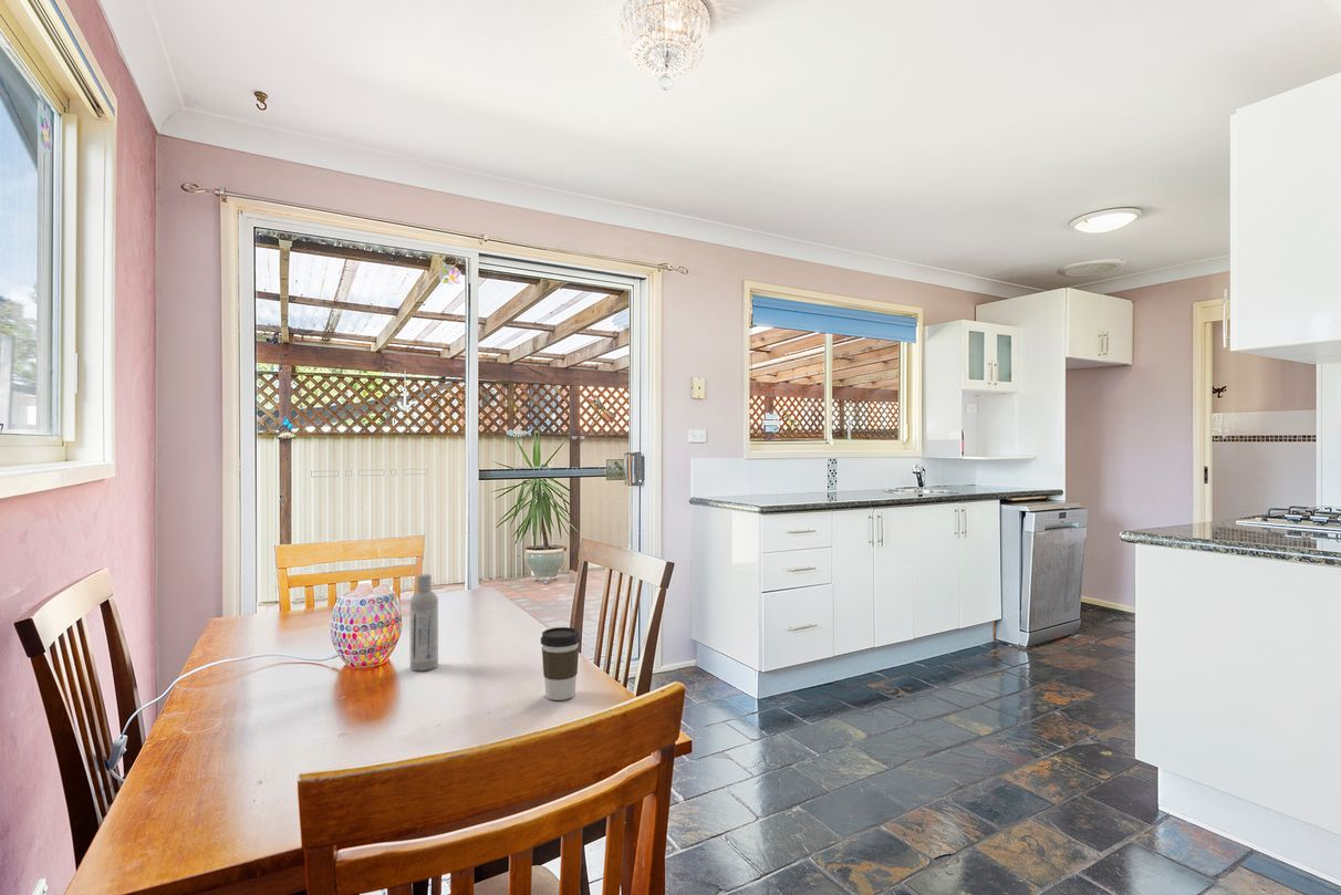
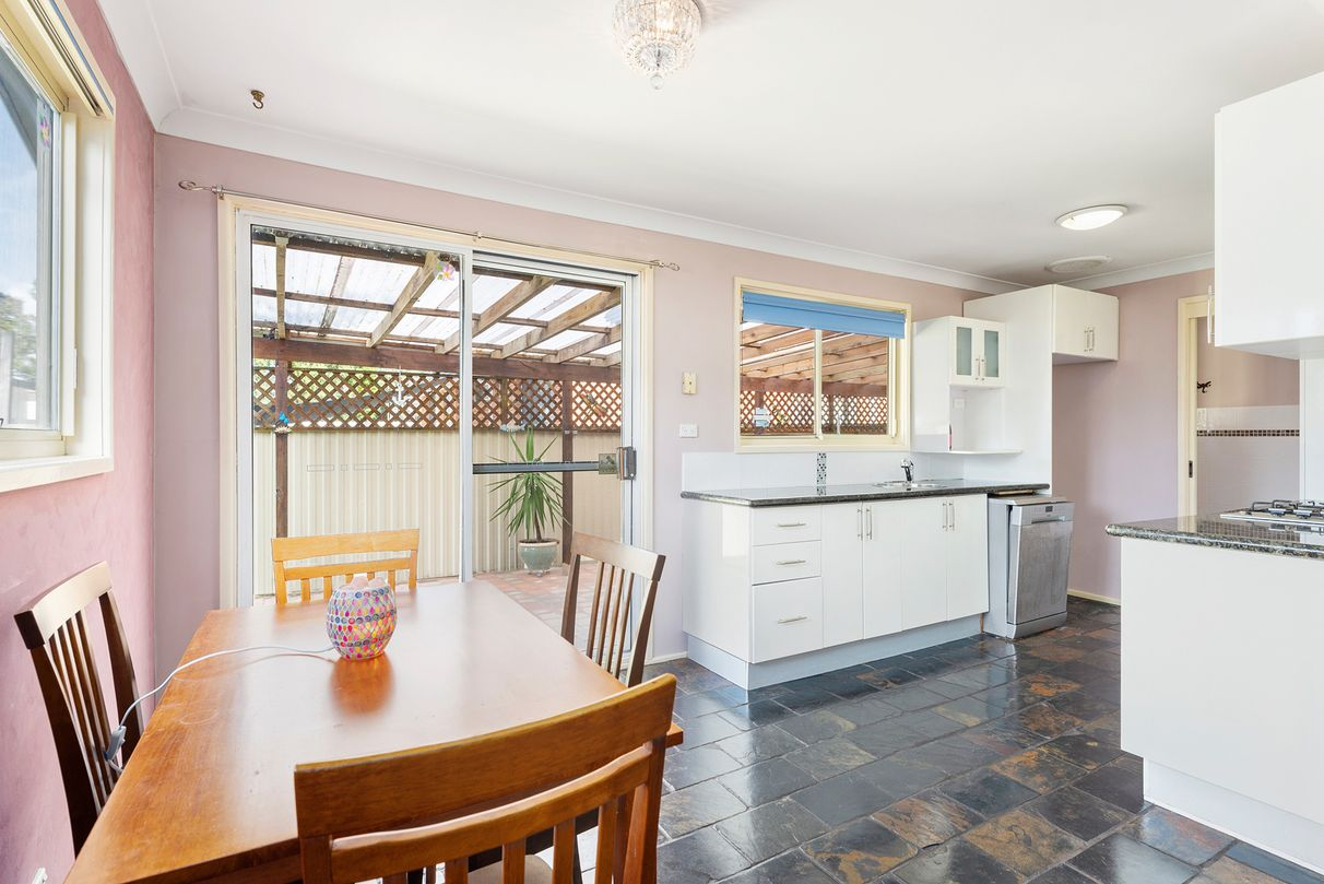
- coffee cup (560, 663)
- bottle (424, 621)
